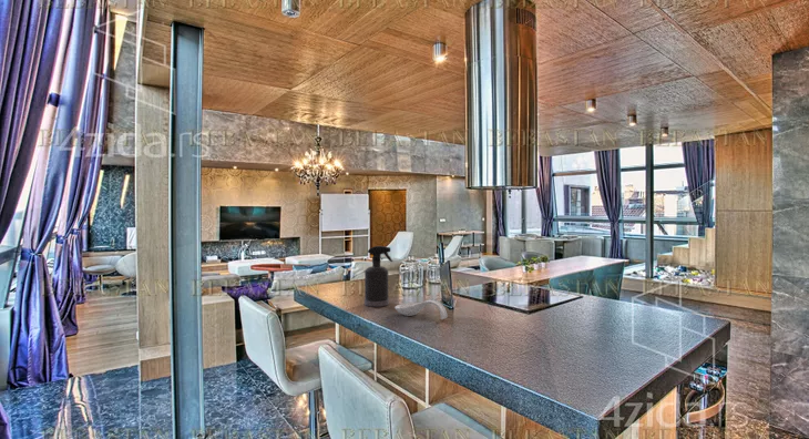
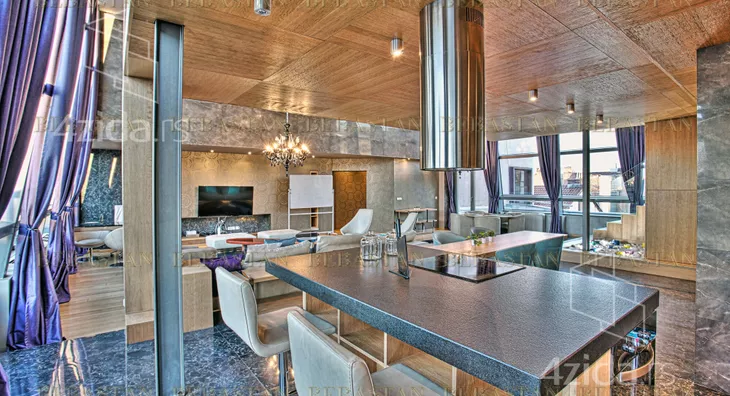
- spray bottle (377, 275)
- spoon rest (420, 307)
